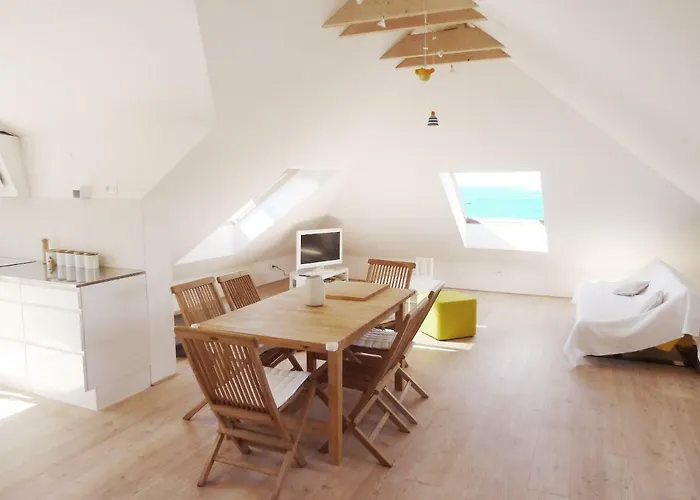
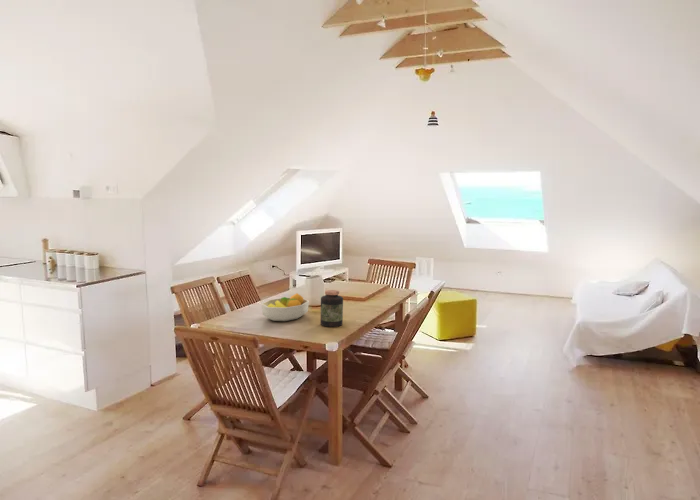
+ jar (331, 307)
+ fruit bowl (285, 306)
